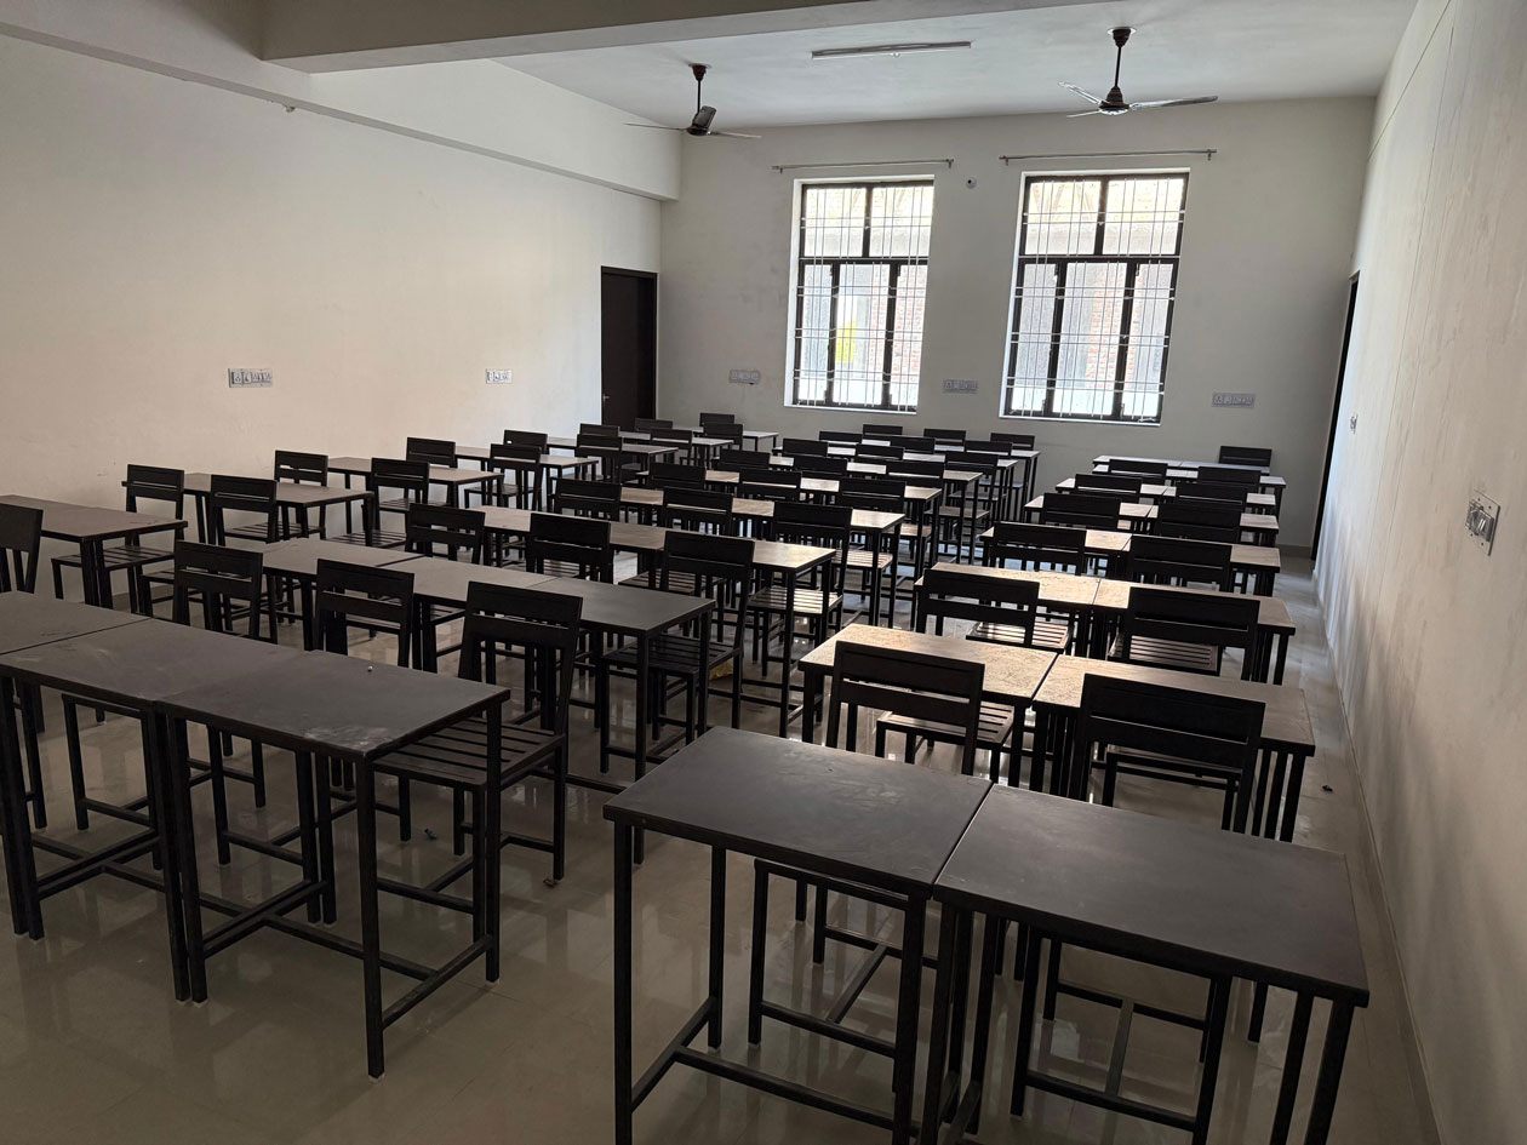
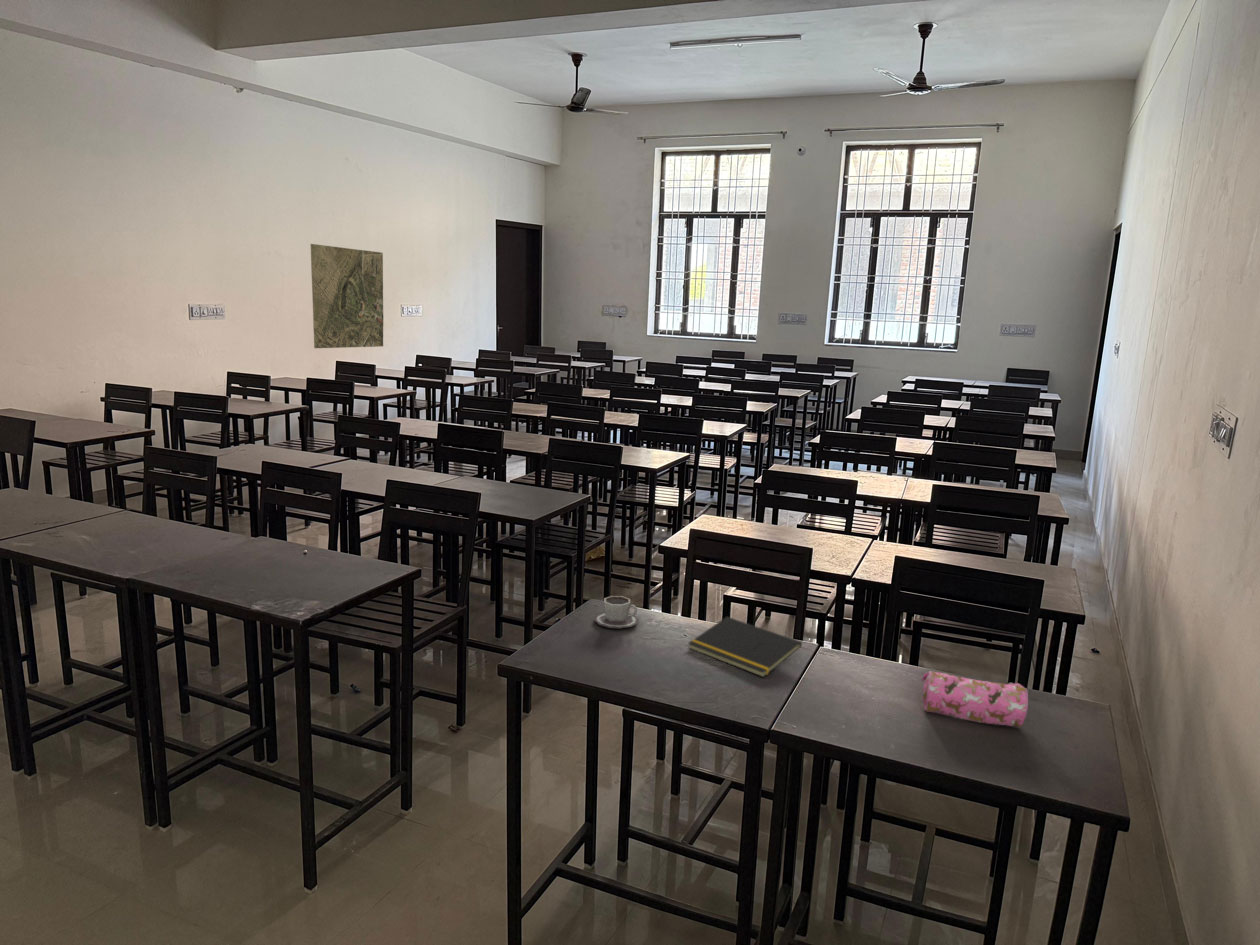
+ map (350, 298)
+ pencil case (972, 698)
+ cup (616, 611)
+ notepad (744, 644)
